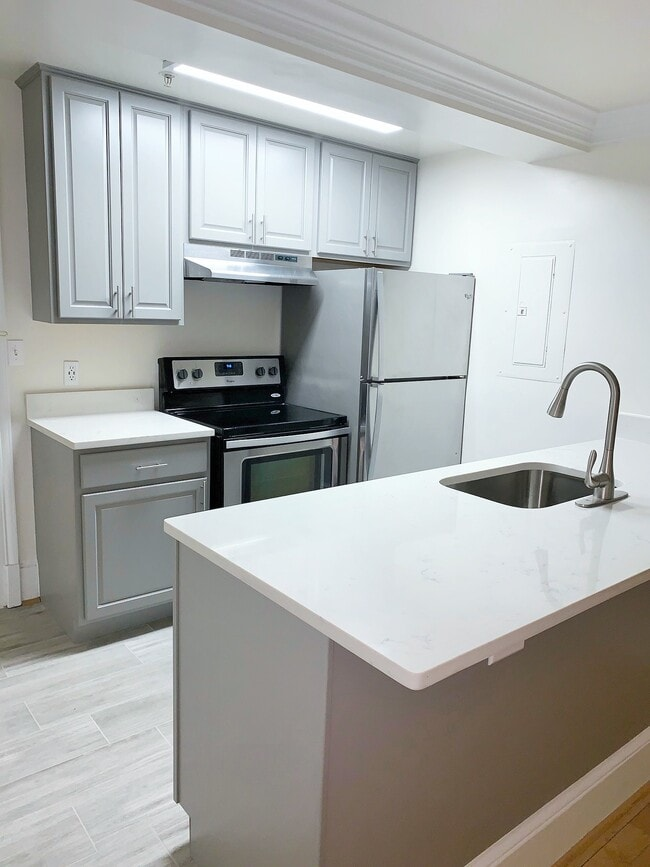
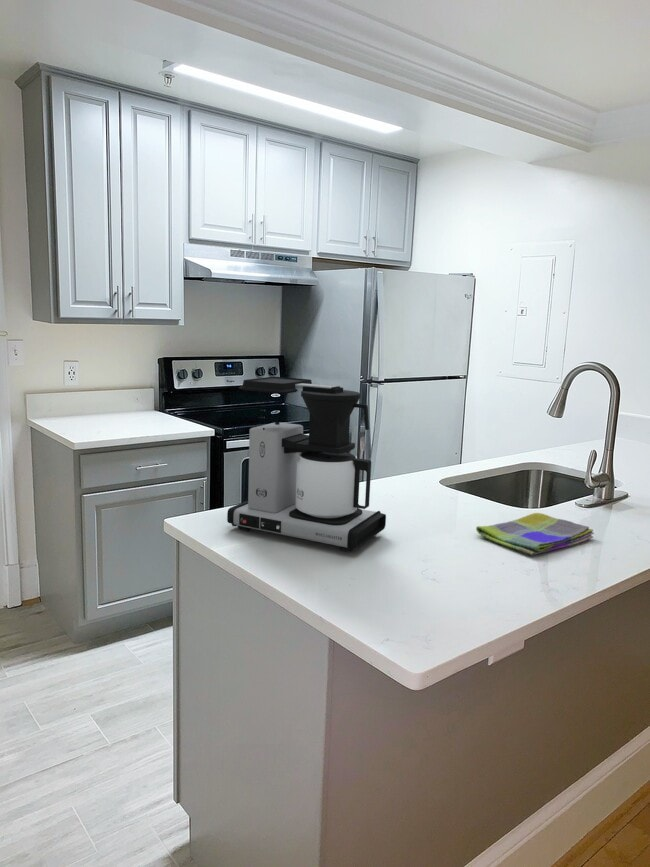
+ dish towel (535, 531)
+ coffee maker (309, 458)
